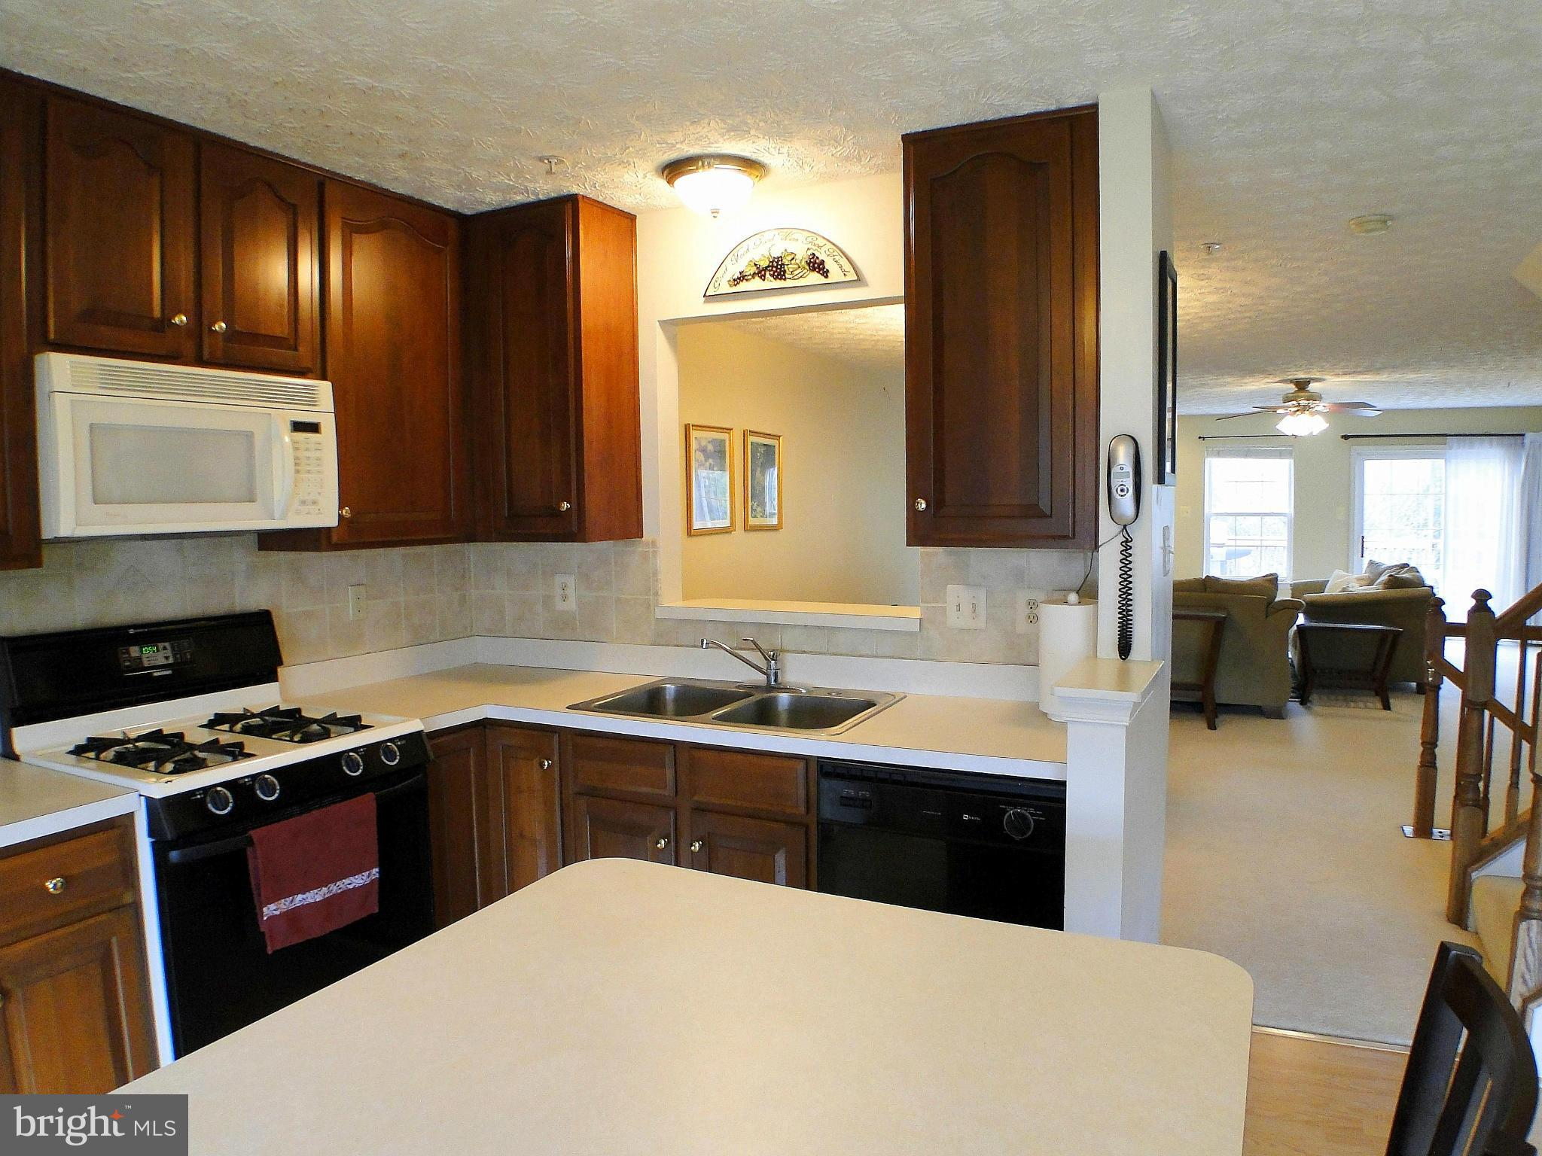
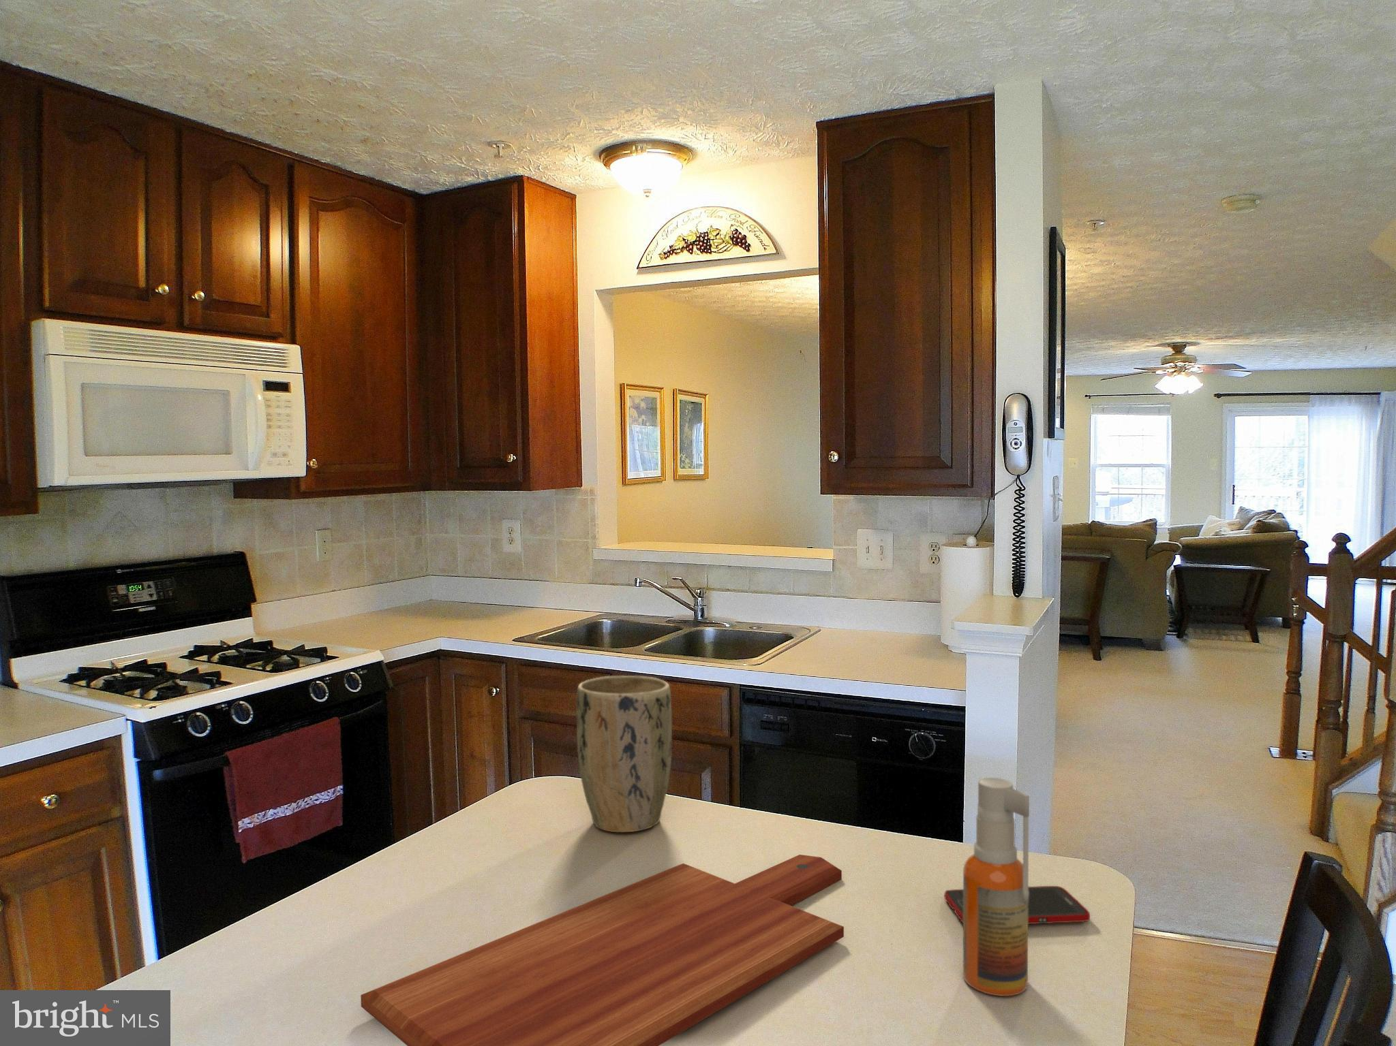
+ cell phone (1028, 905)
+ spray bottle (999, 883)
+ cutting board (630, 958)
+ plant pot (624, 753)
